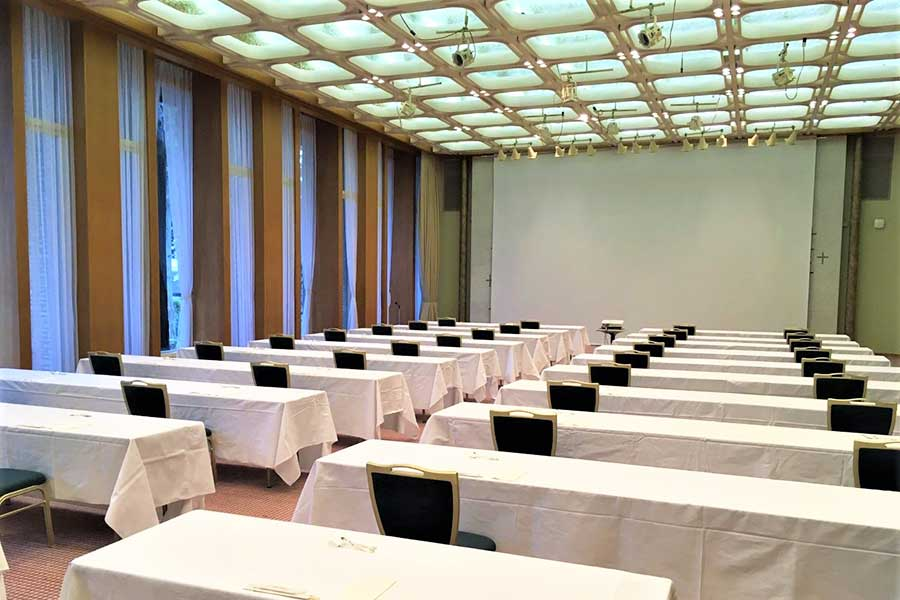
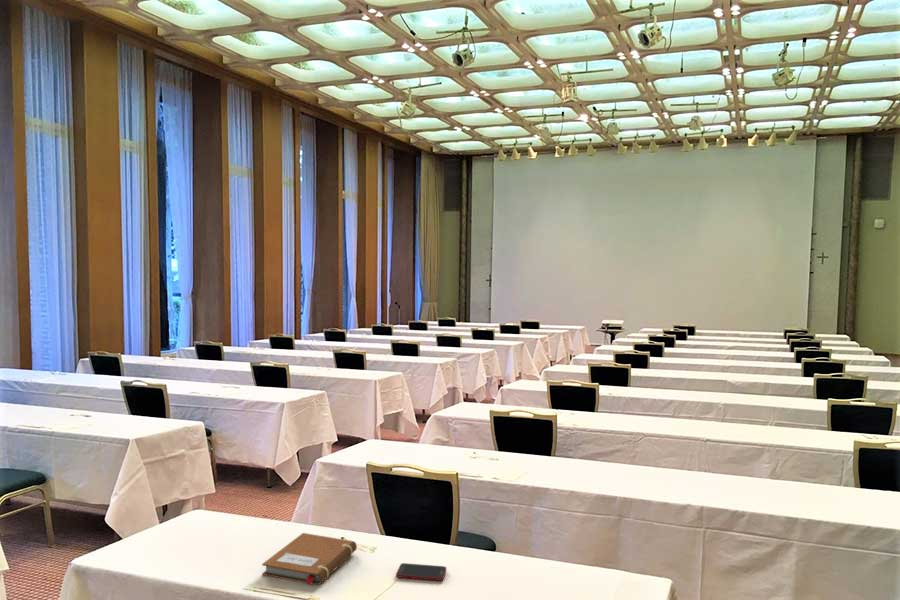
+ cell phone (421, 572)
+ notebook (310, 558)
